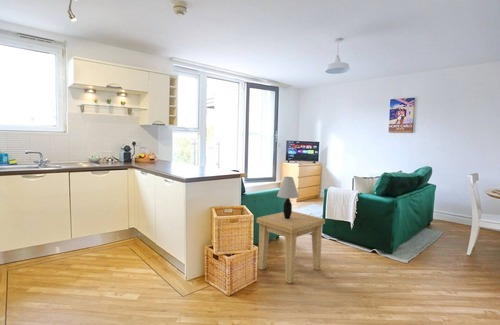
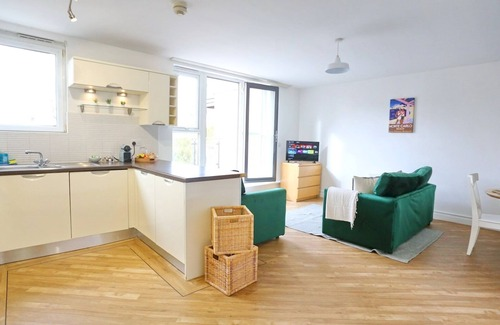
- table lamp (287, 197)
- side table (290, 243)
